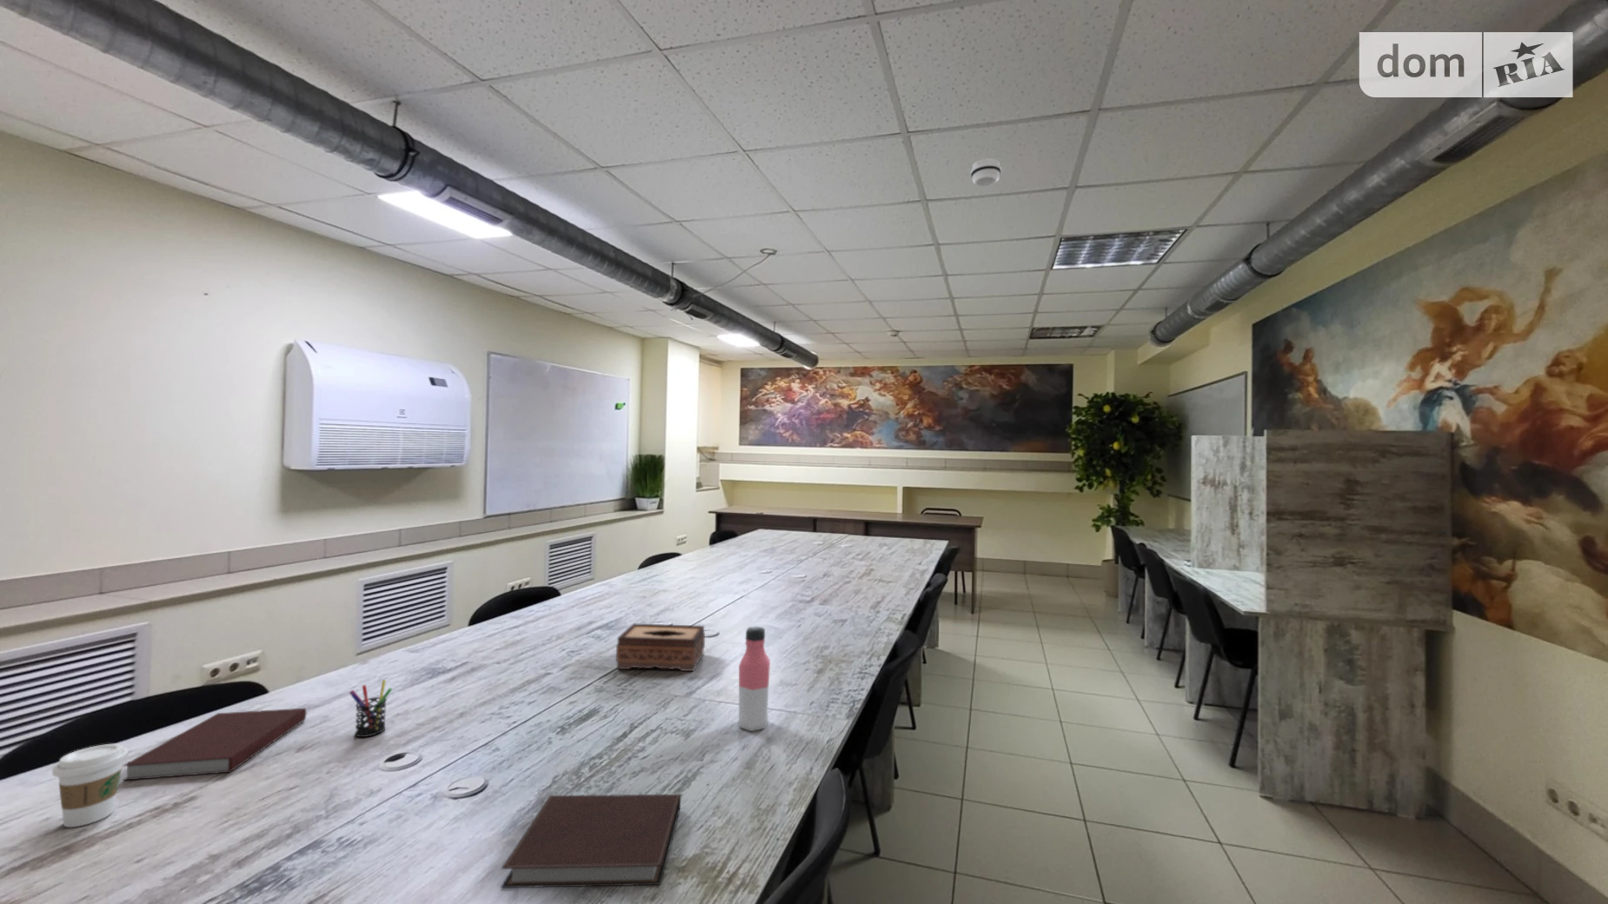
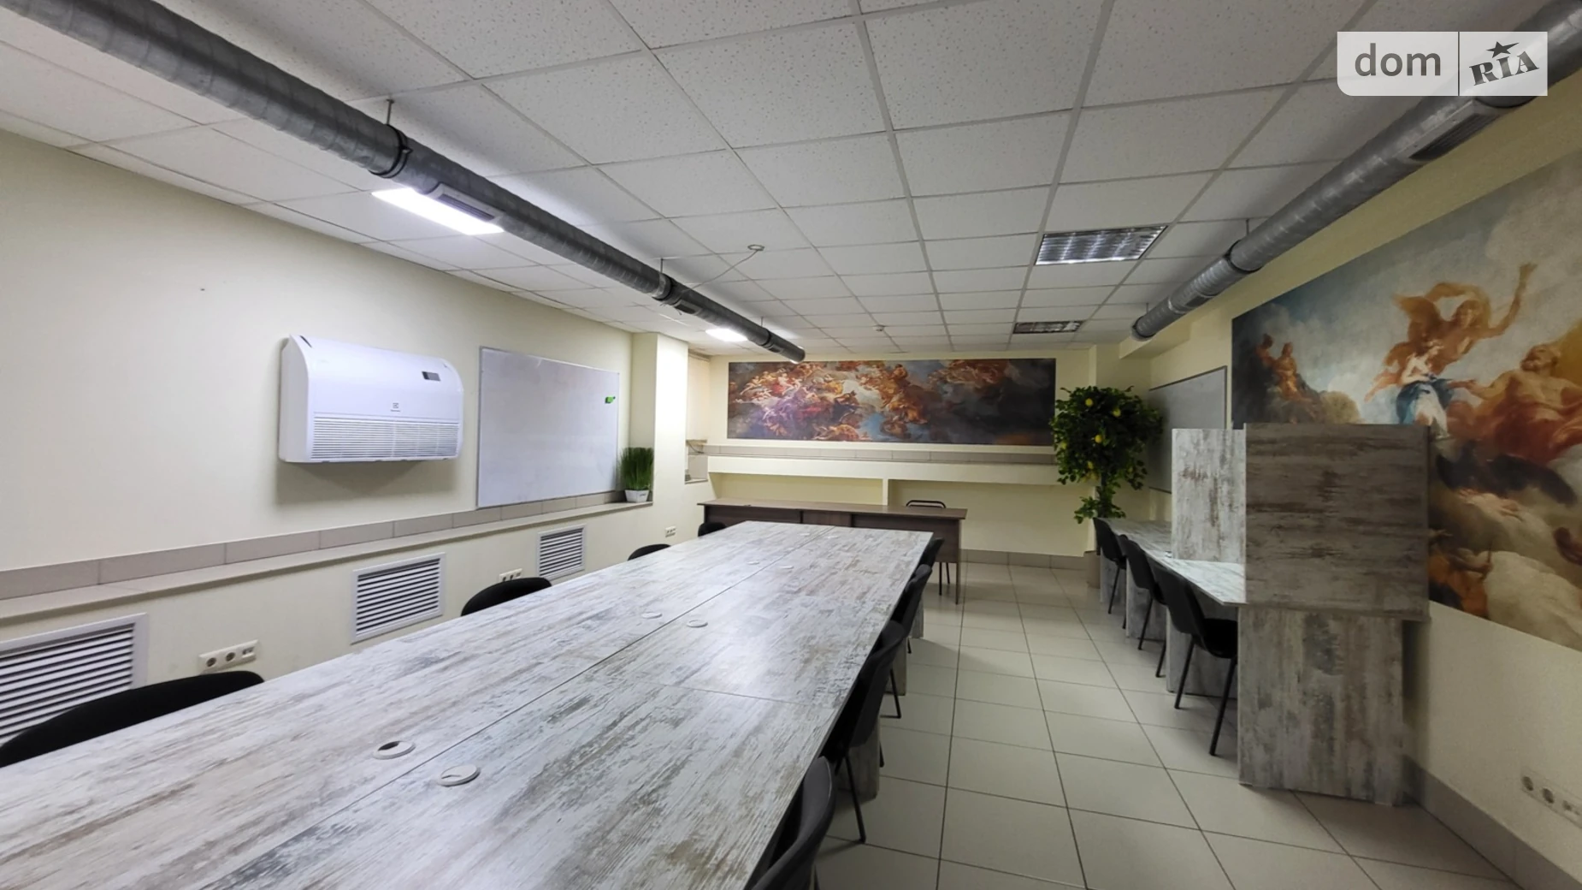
- notebook (600, 834)
- tissue box (663, 646)
- notebook (223, 740)
- water bottle (753, 677)
- coffee cup (91, 784)
- pen holder (373, 705)
- smoke detector (985, 173)
